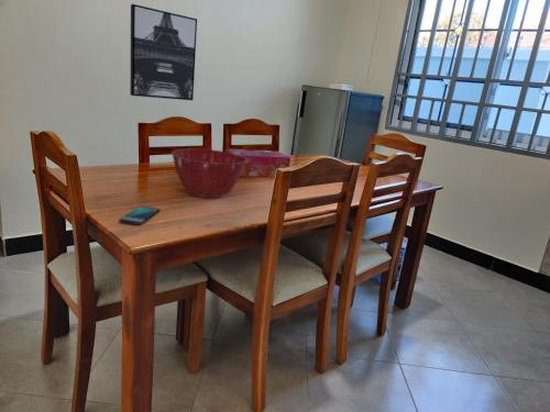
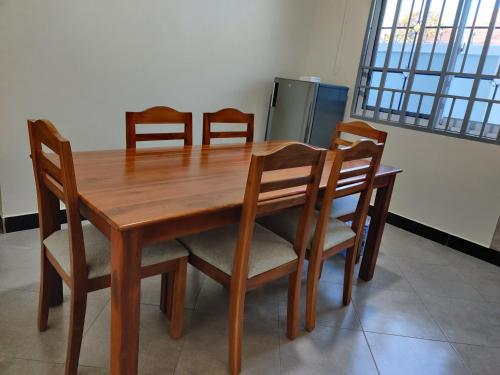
- tissue box (256, 163)
- smartphone (140, 214)
- mixing bowl (208, 174)
- wall art (164, 56)
